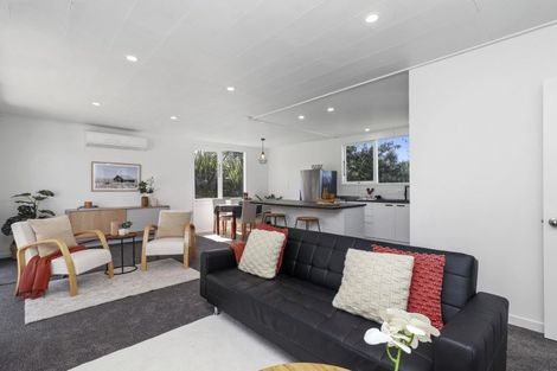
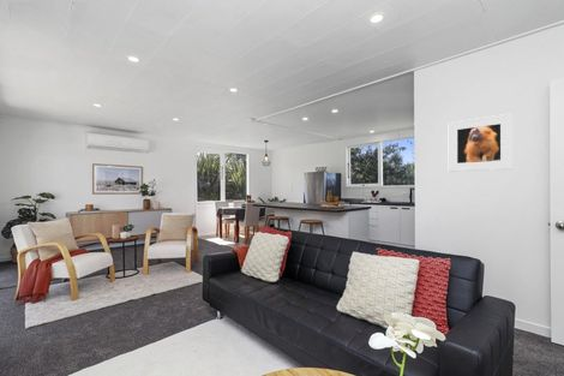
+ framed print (478, 144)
